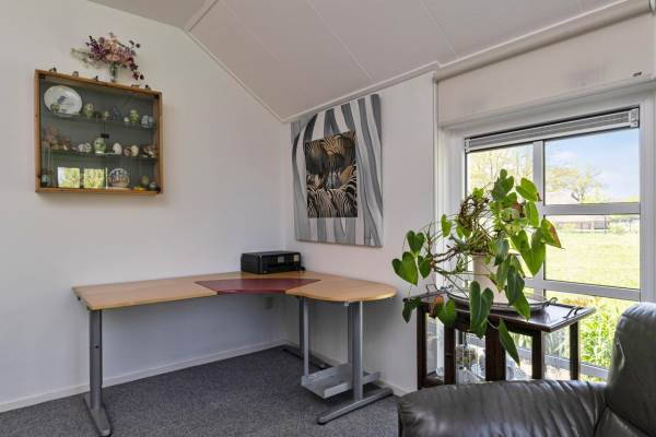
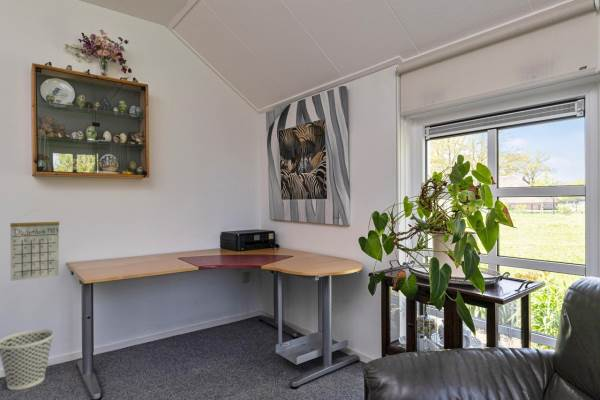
+ calendar (35, 243)
+ wastebasket (26, 359)
